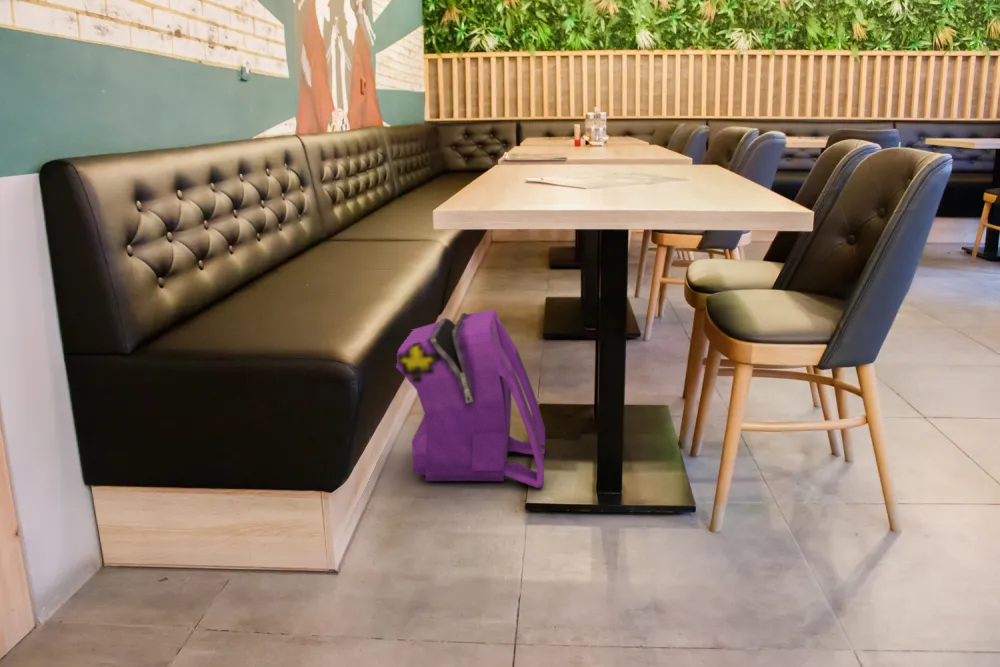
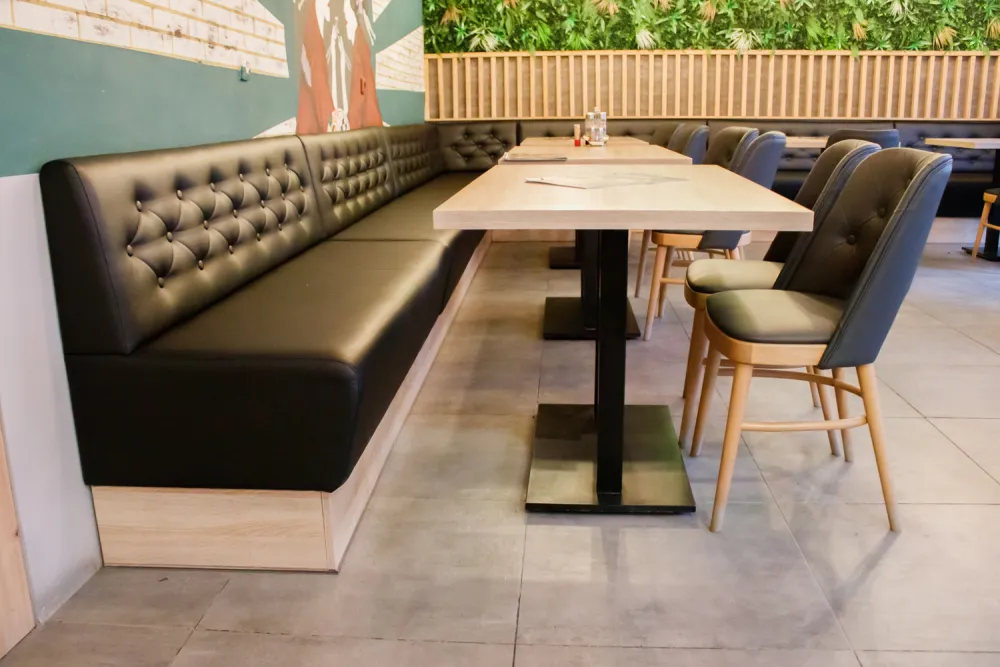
- backpack (470, 393)
